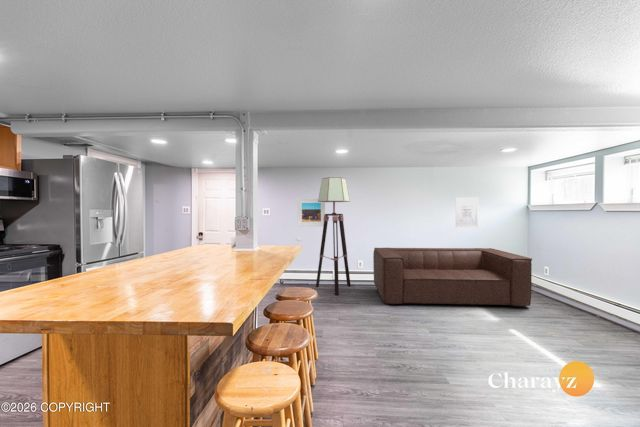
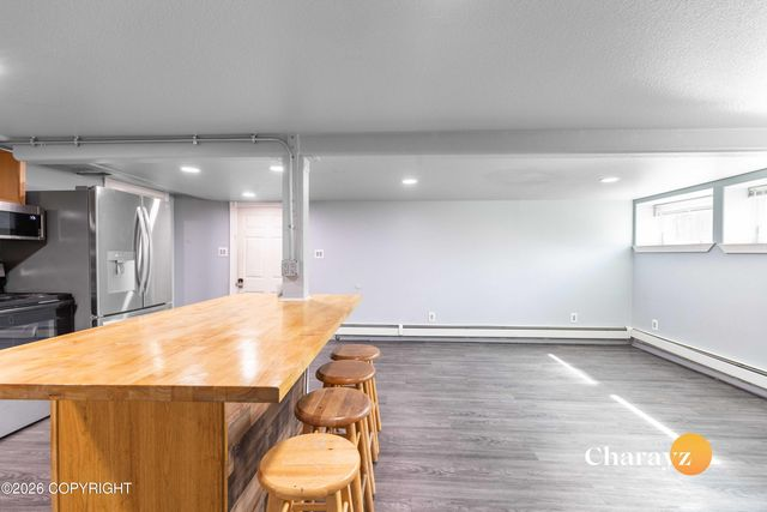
- floor lamp (334, 233)
- wall art (466, 212)
- sofa (442, 274)
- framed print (311, 212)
